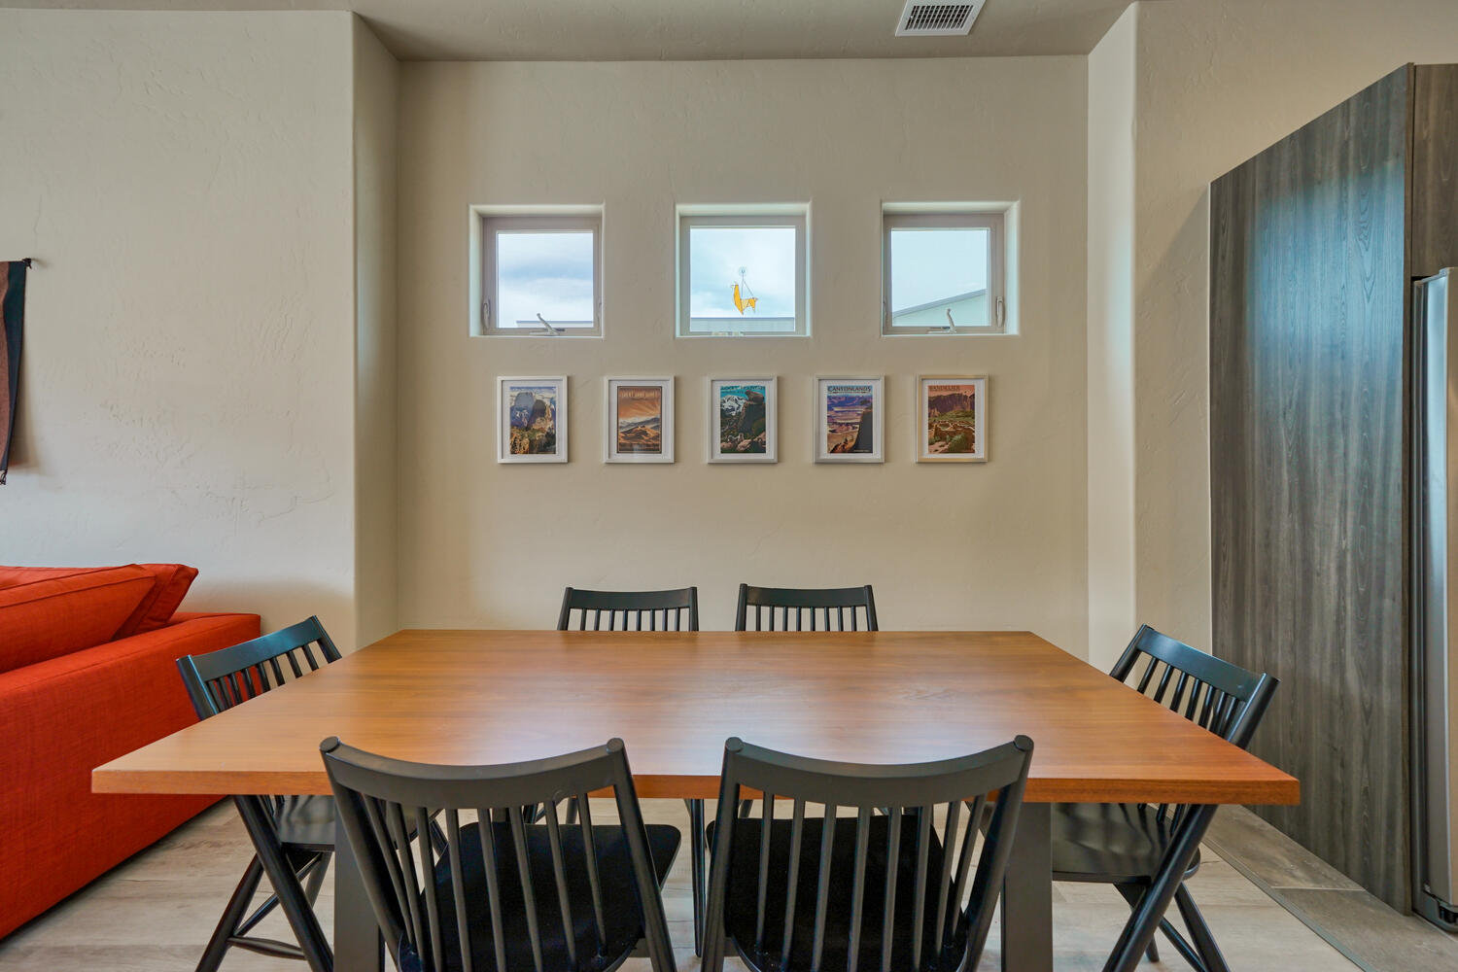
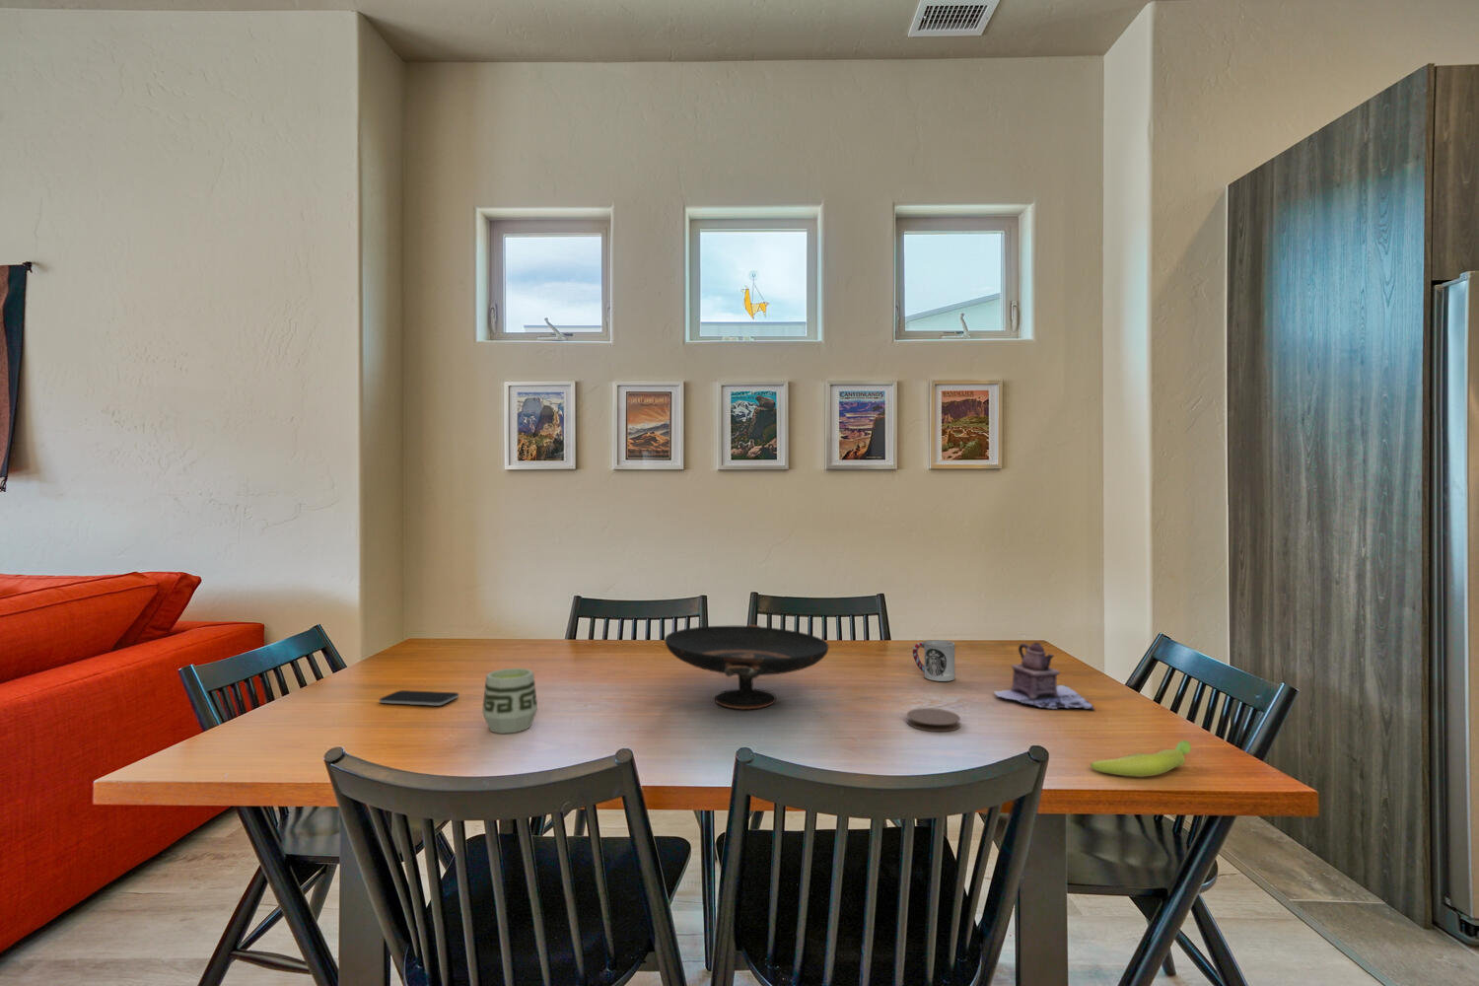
+ teapot (1038, 669)
+ cup (510, 700)
+ decorative bowl (746, 668)
+ coaster (933, 719)
+ smartphone (419, 697)
+ banana (1150, 759)
+ cup (933, 659)
